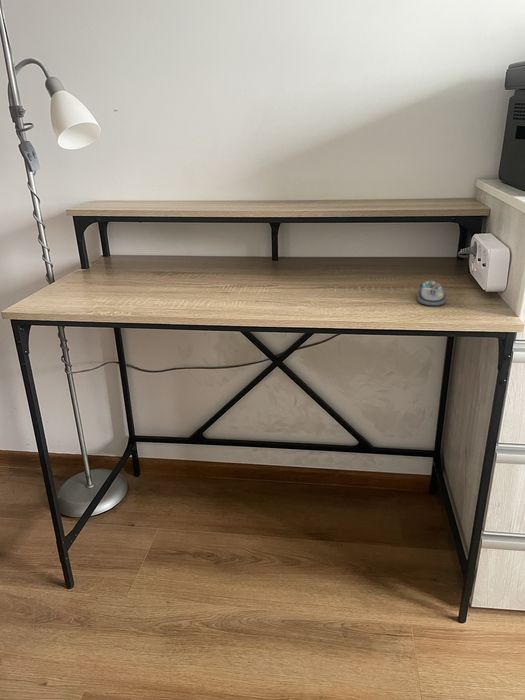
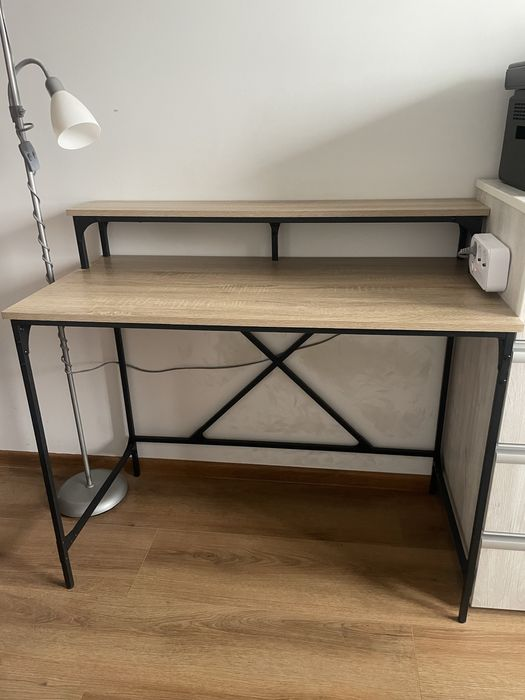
- computer mouse (431, 291)
